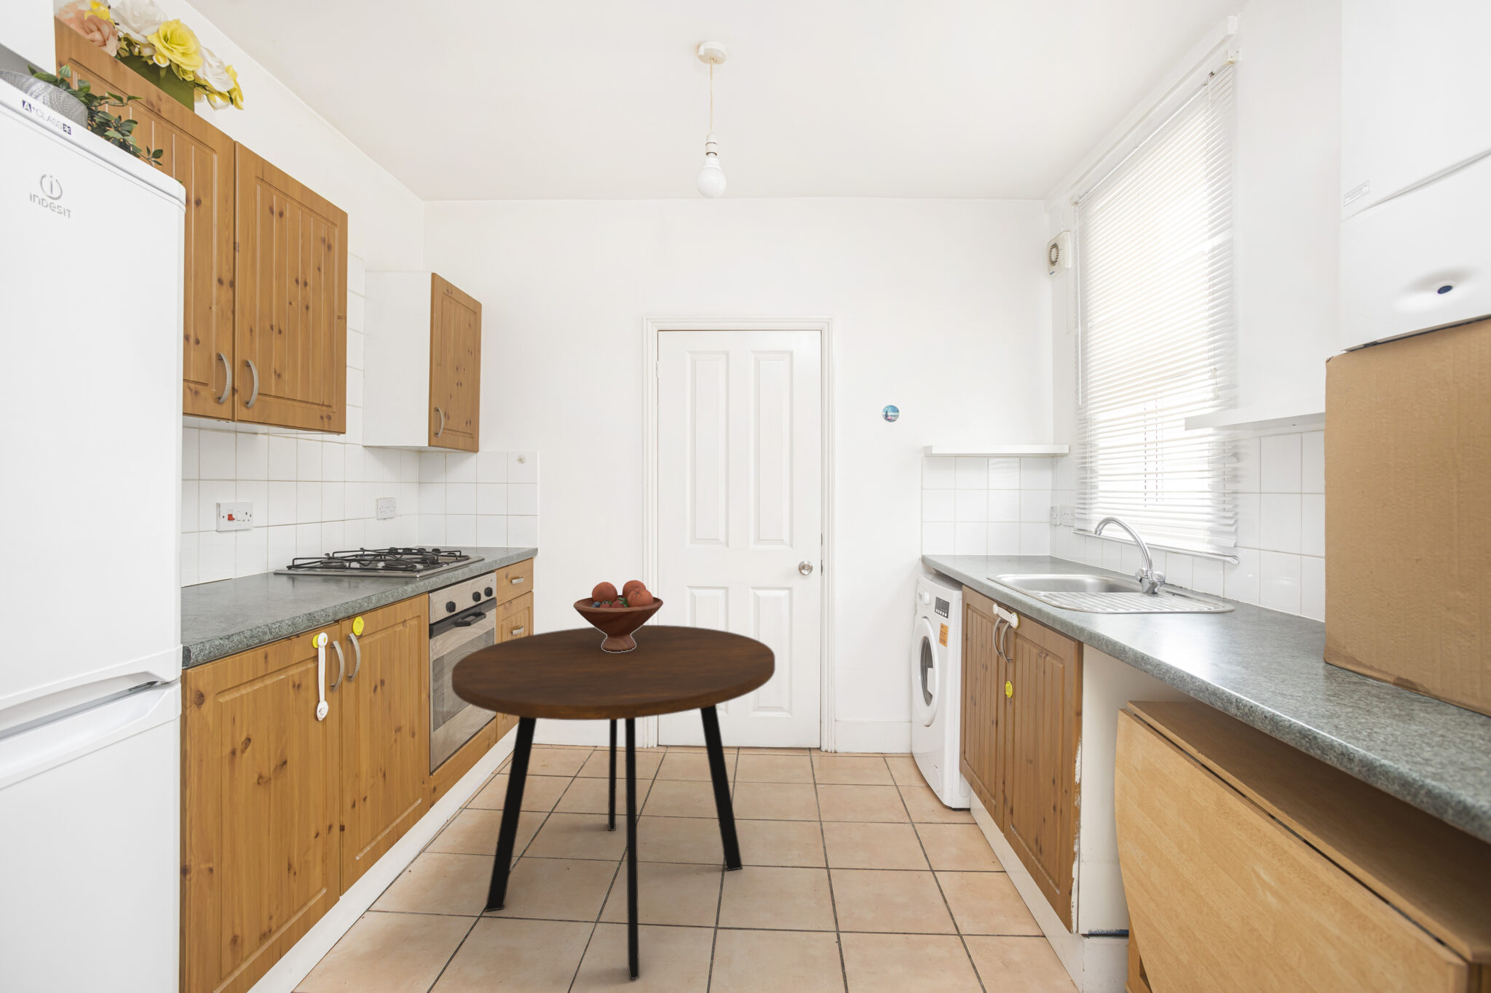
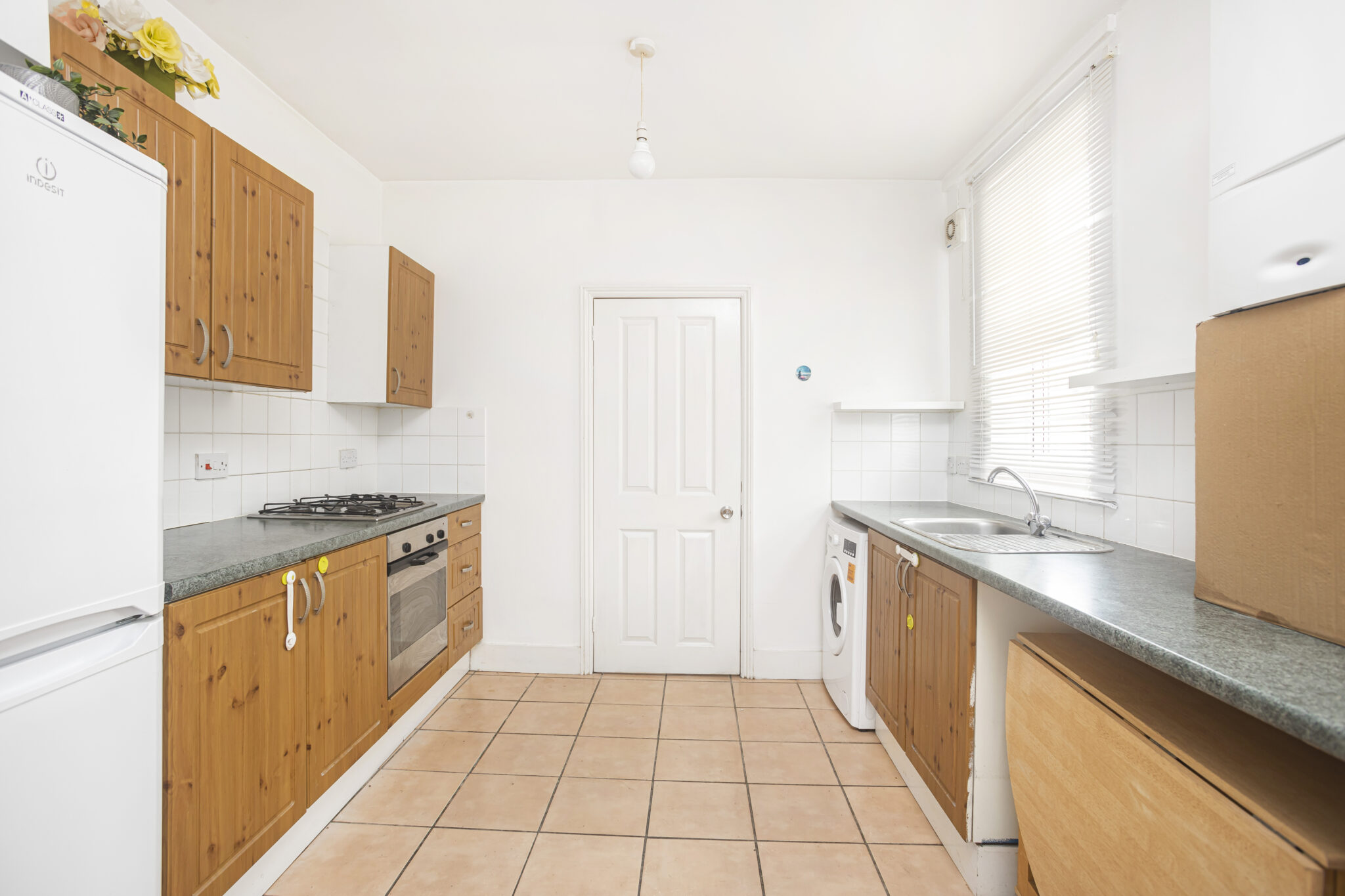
- dining table (616, 770)
- fruit bowl (619, 615)
